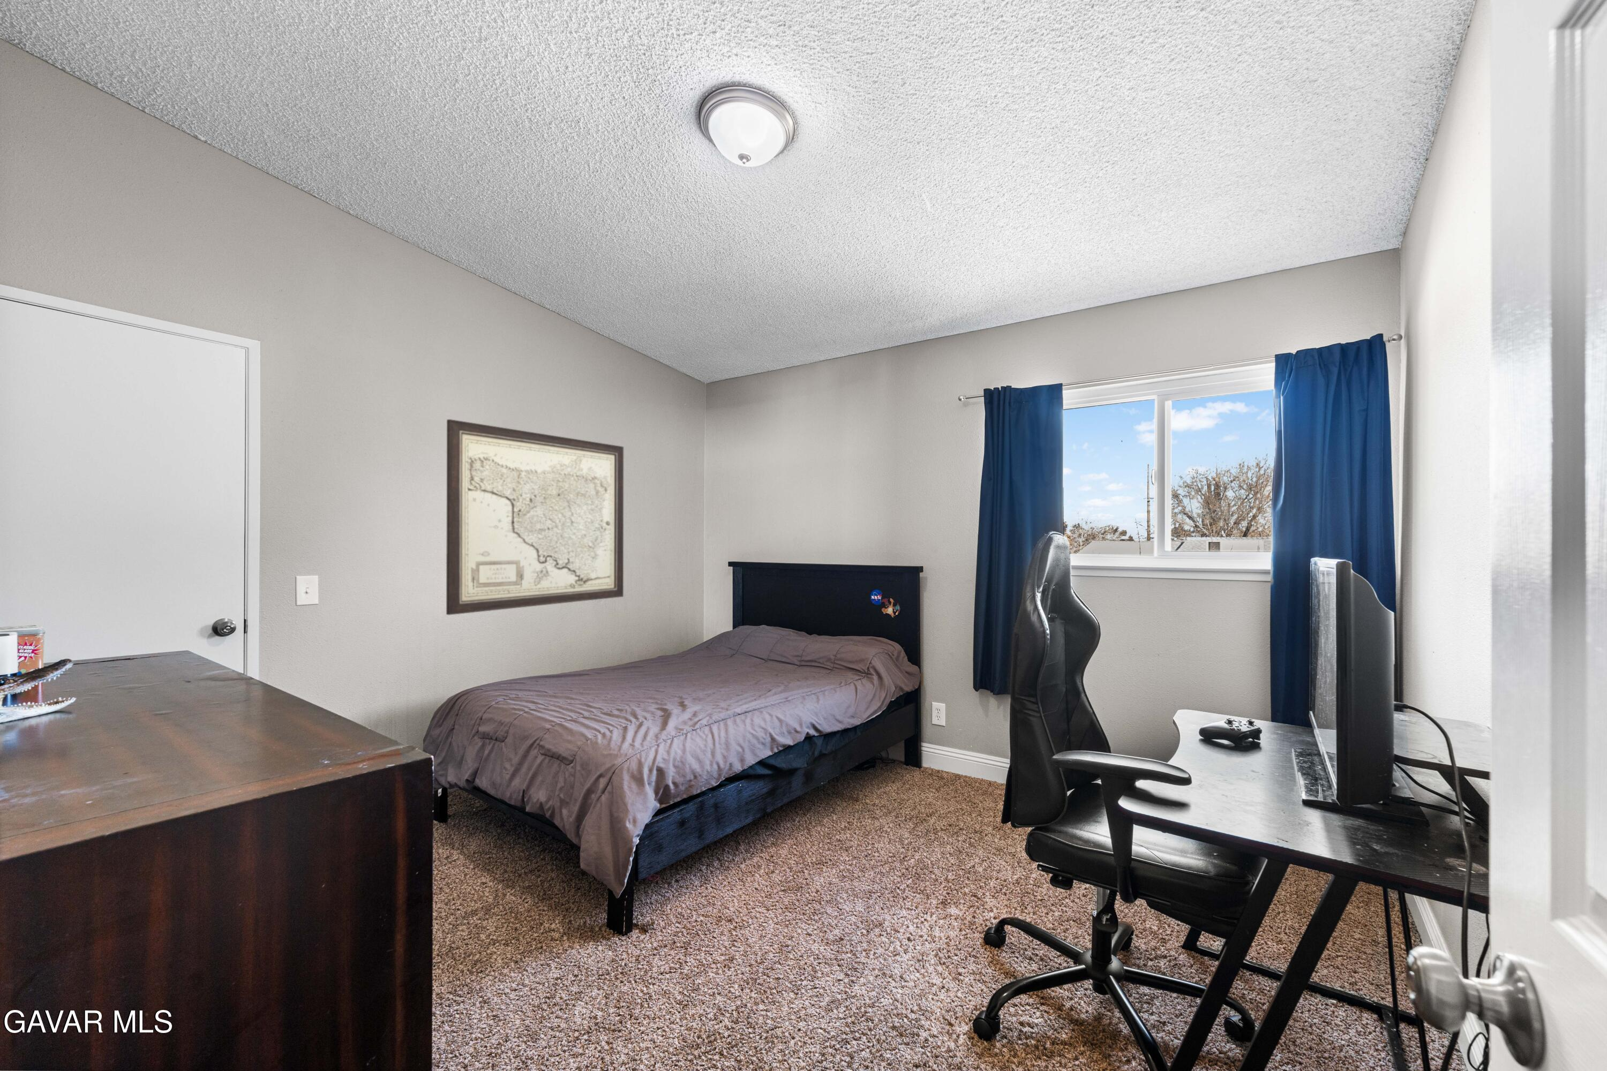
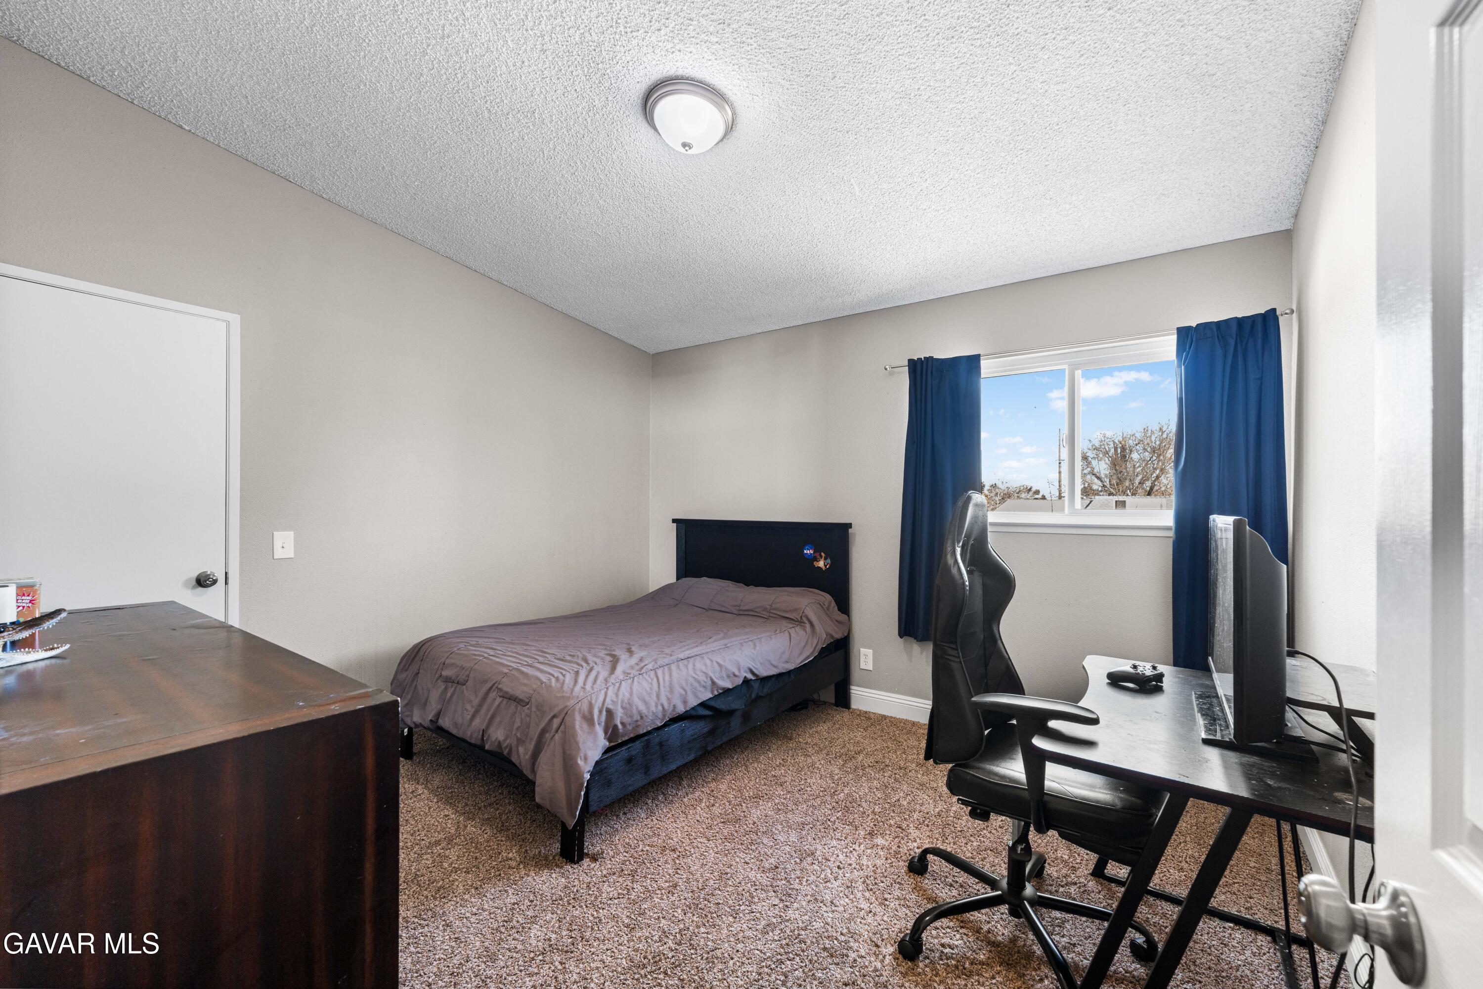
- wall art (546, 520)
